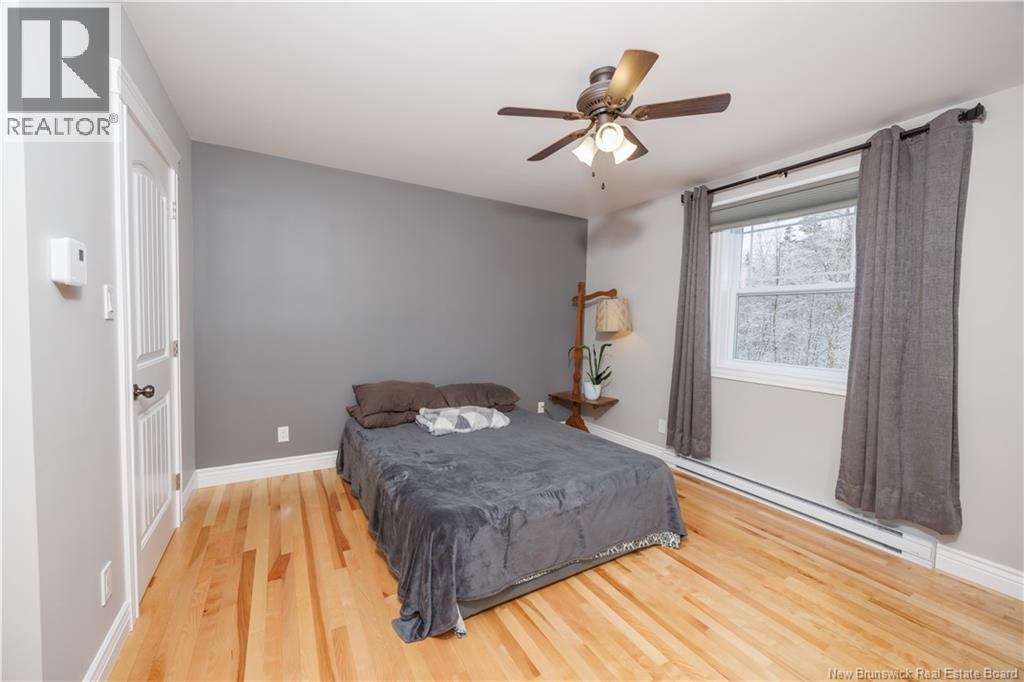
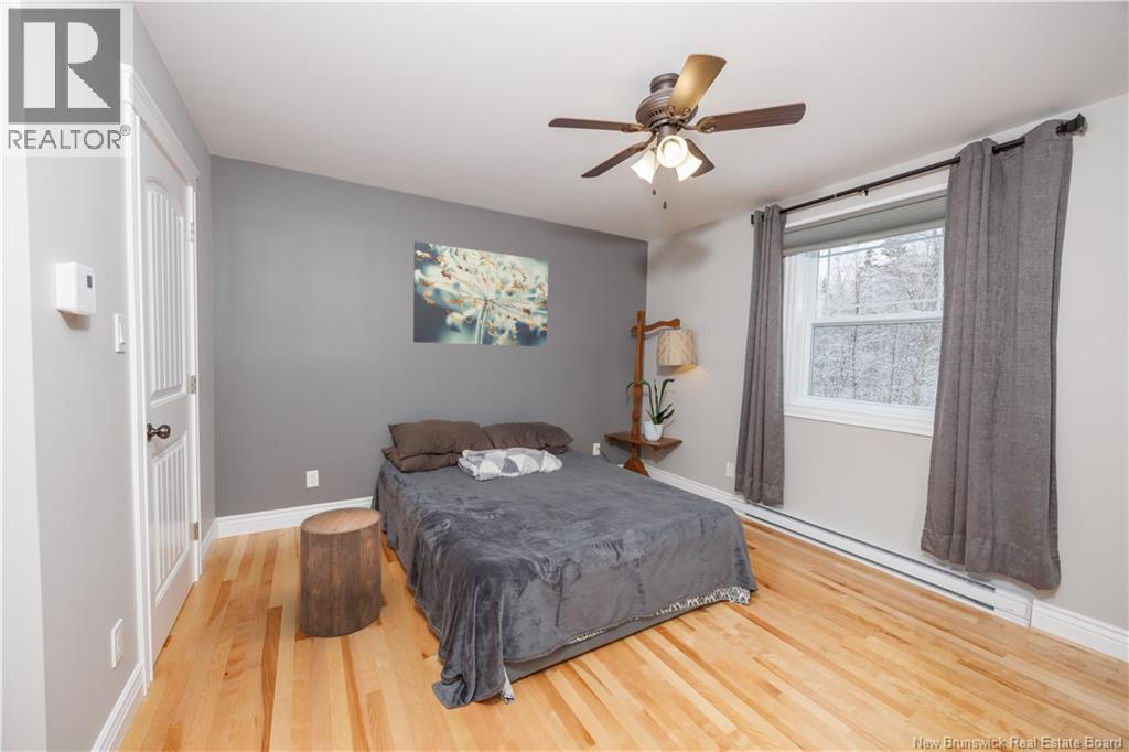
+ stool (342, 567)
+ wall art (485, 298)
